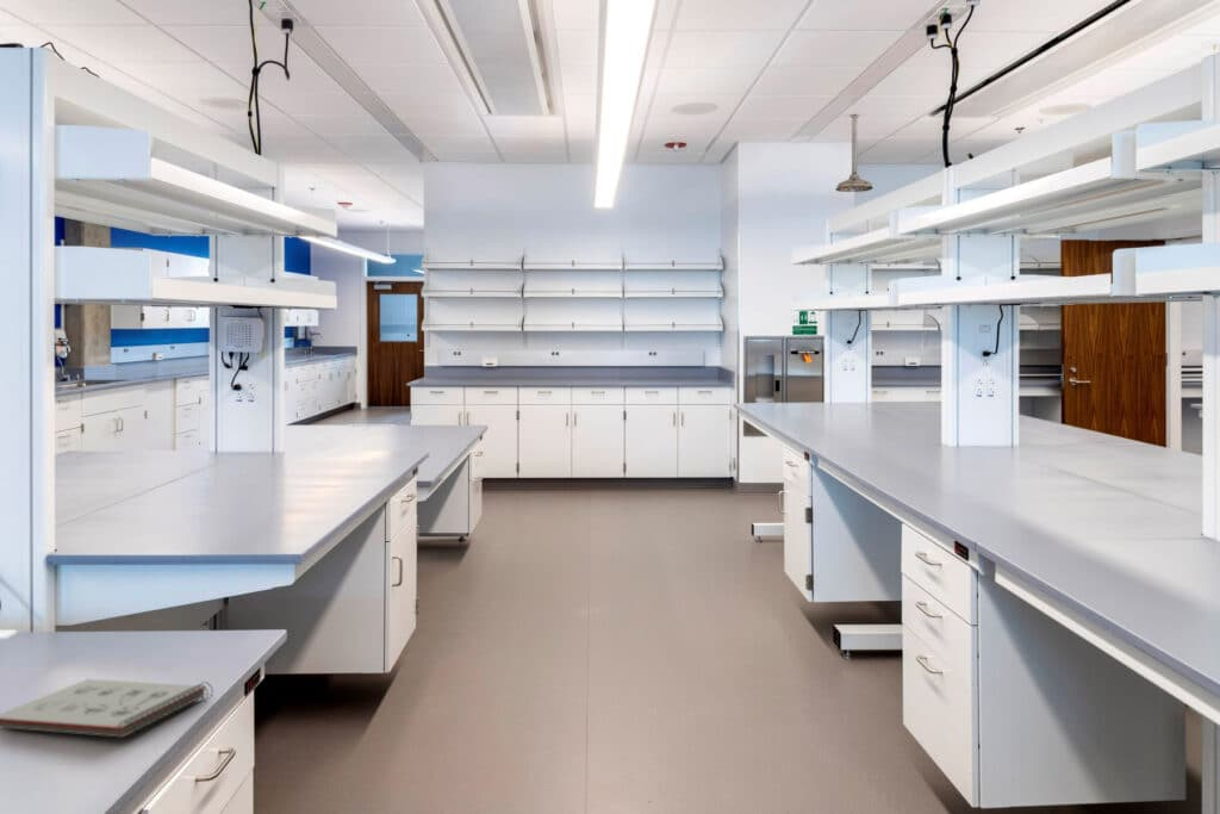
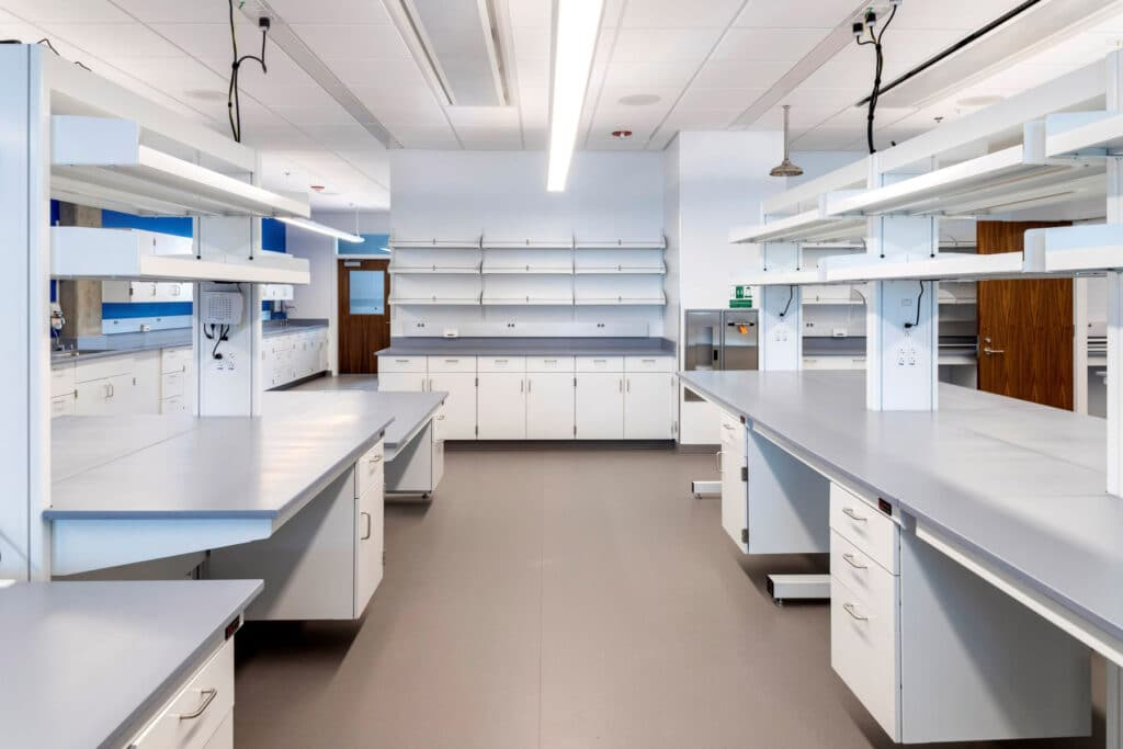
- notepad (106, 703)
